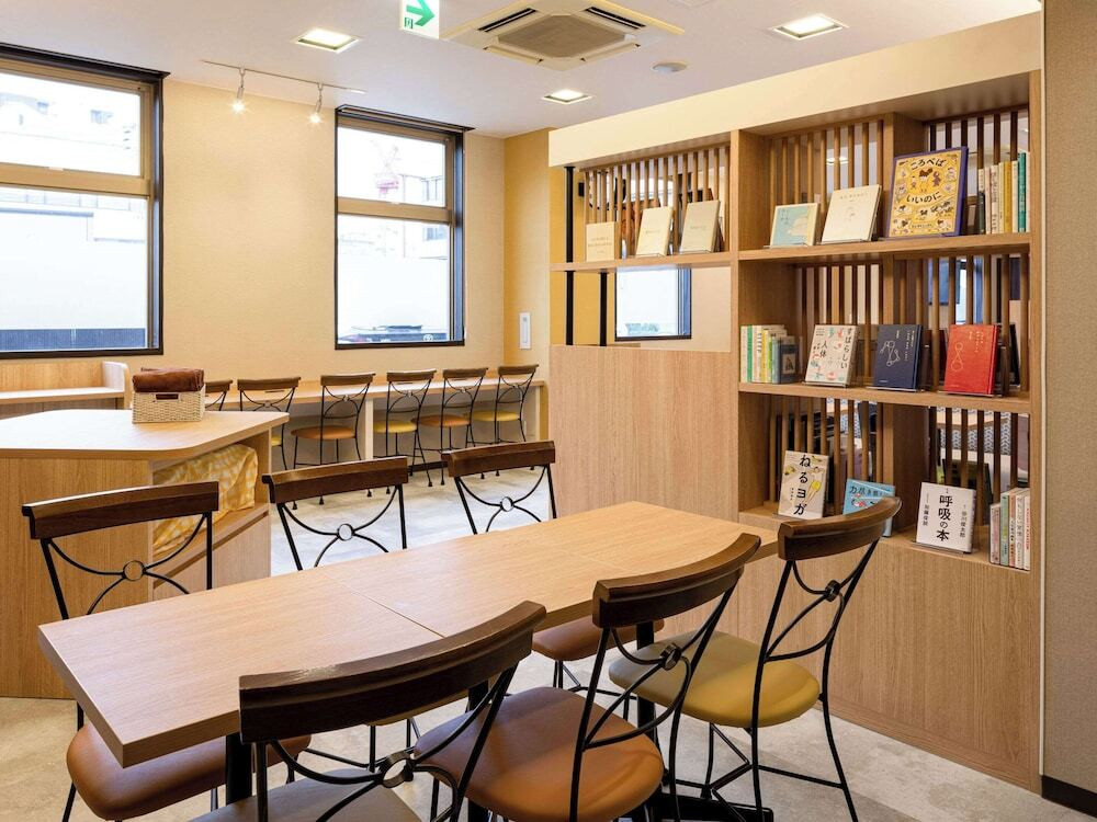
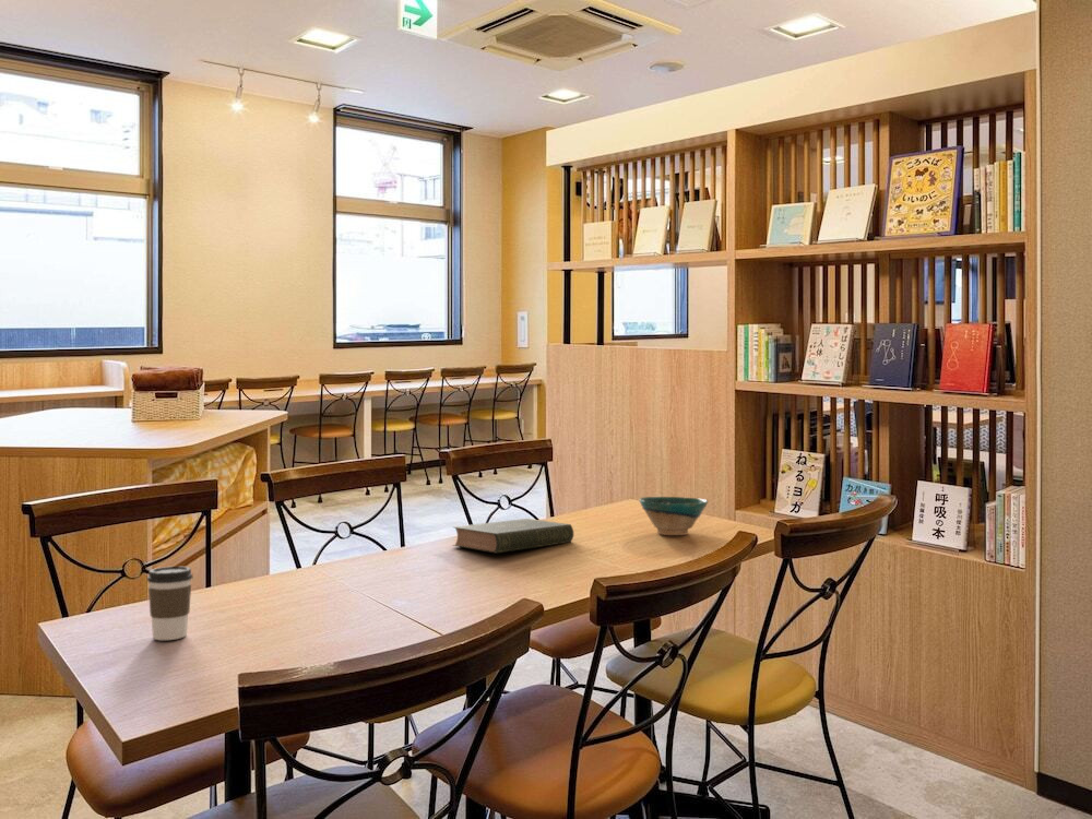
+ bowl (673, 515)
+ book (513, 534)
+ coffee cup (169, 603)
